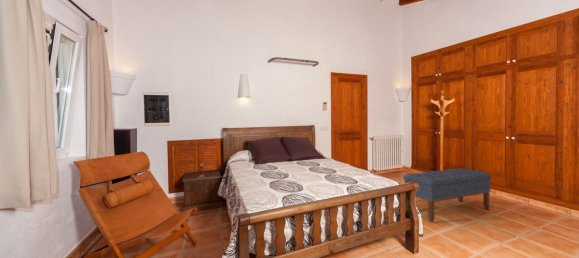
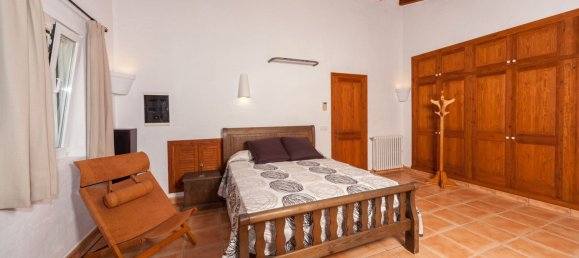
- bench (447, 191)
